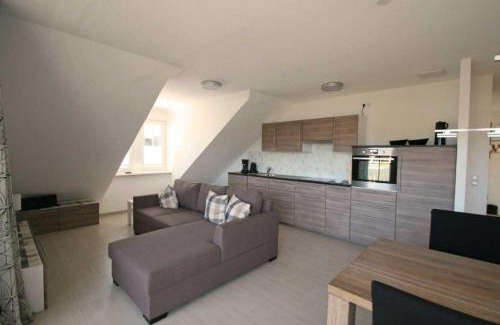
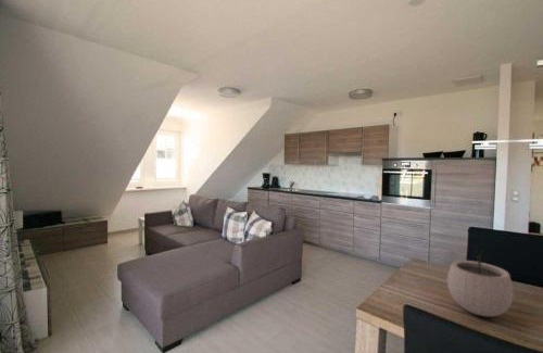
+ plant pot (478, 279)
